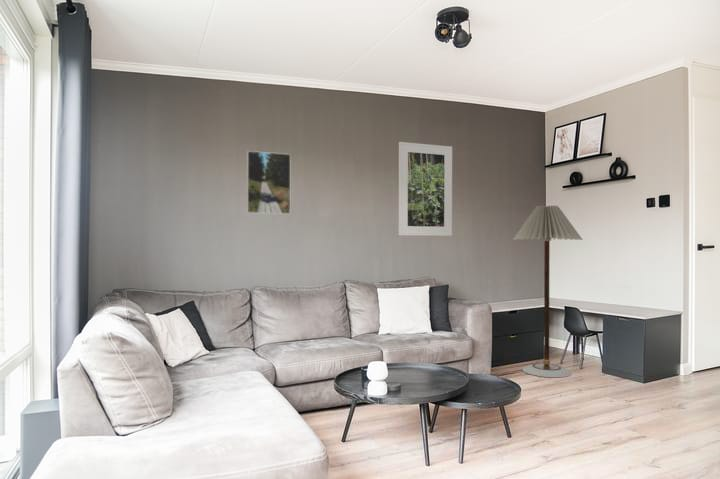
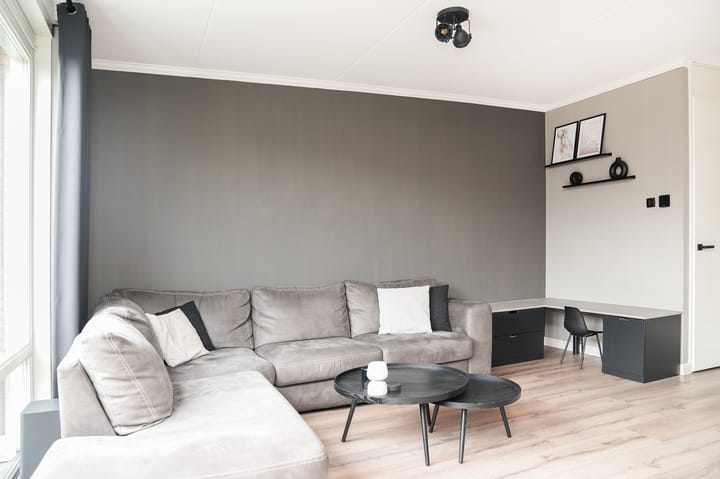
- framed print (426, 190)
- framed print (268, 183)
- floor lamp (546, 288)
